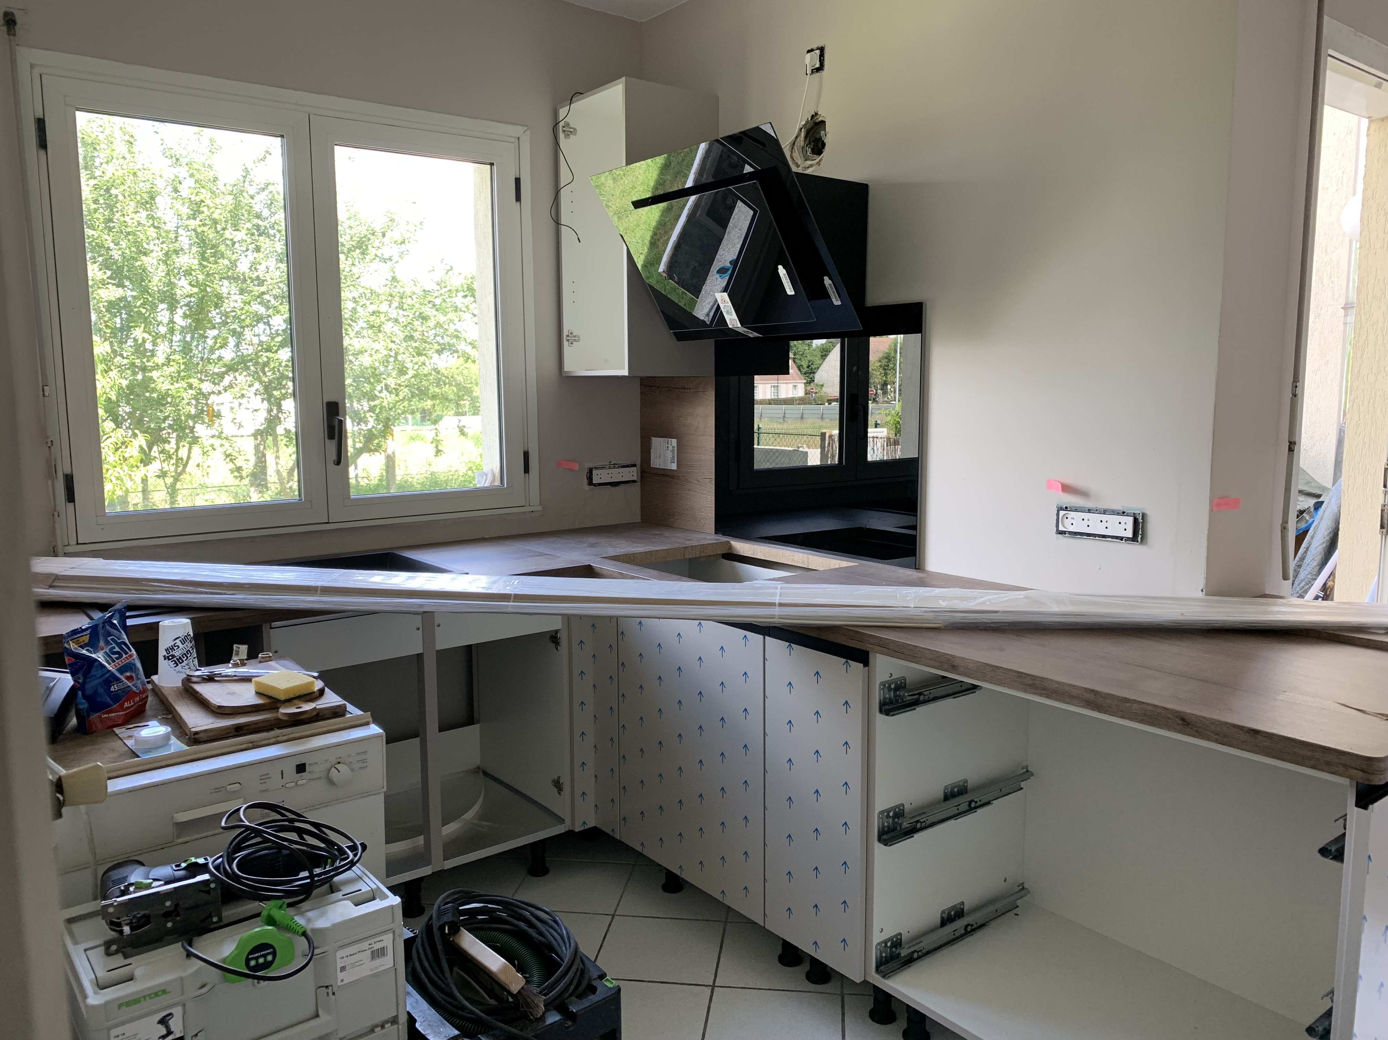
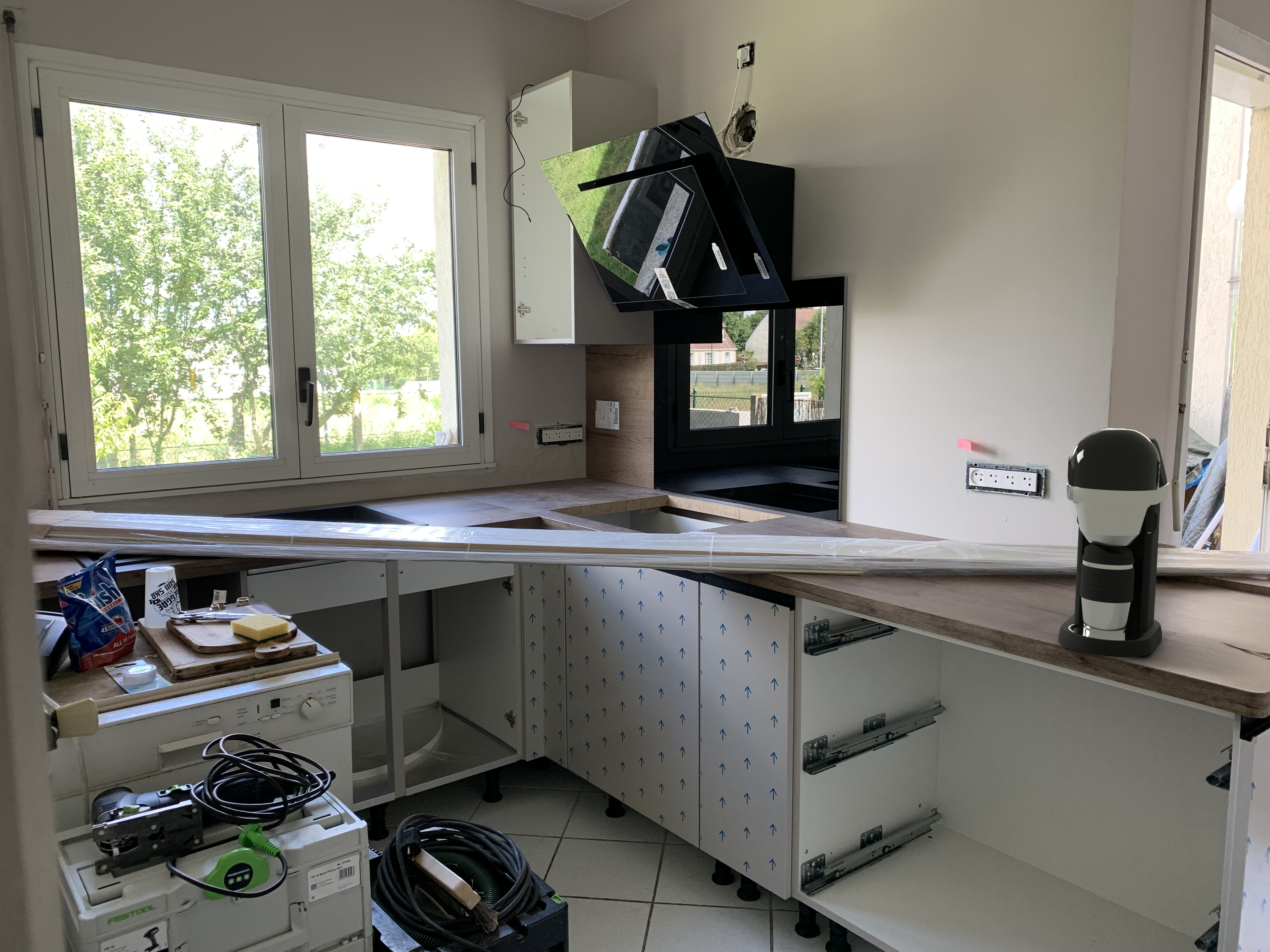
+ coffee maker (1115, 534)
